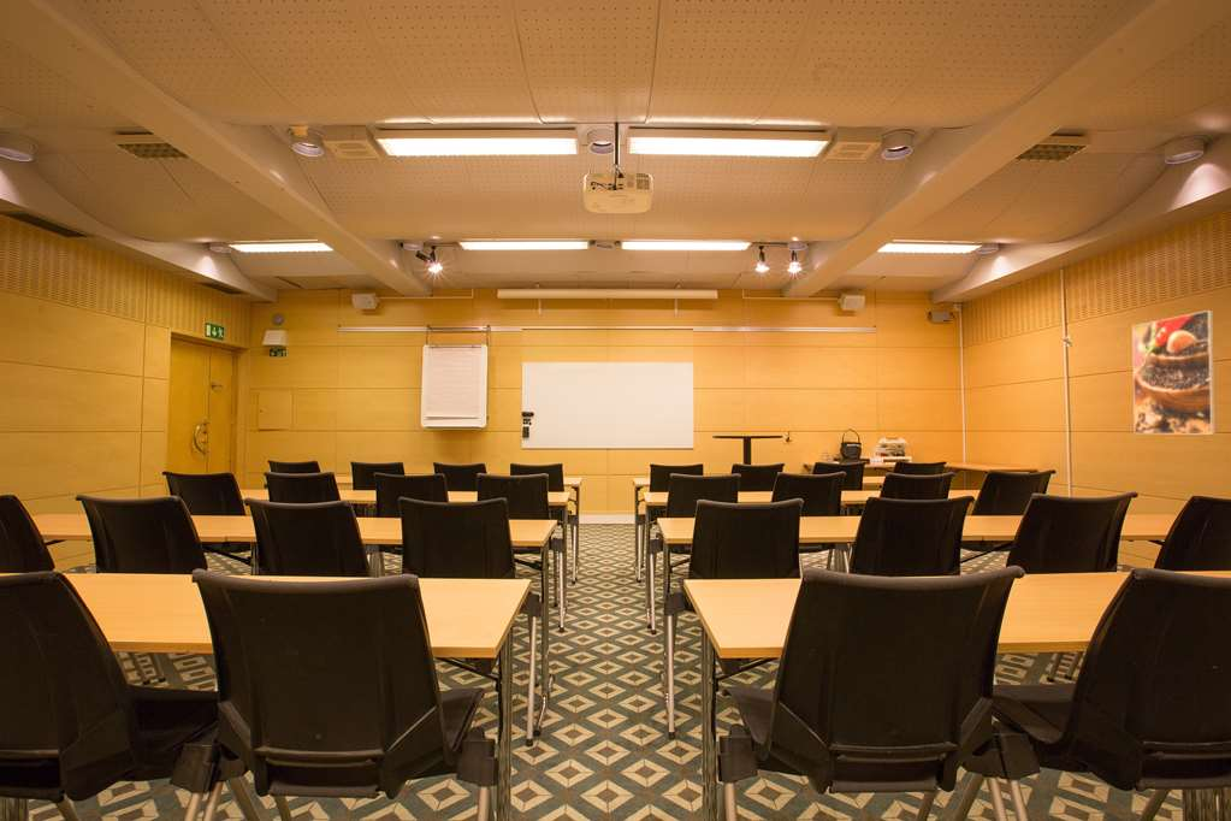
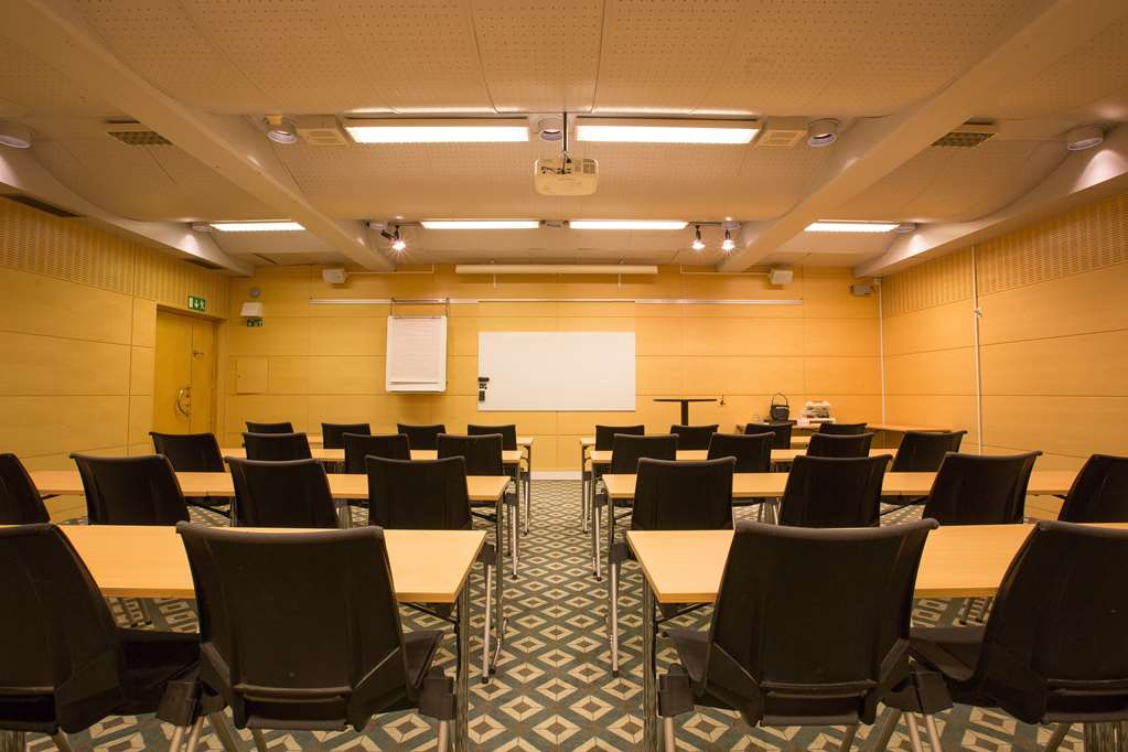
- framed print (1171, 376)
